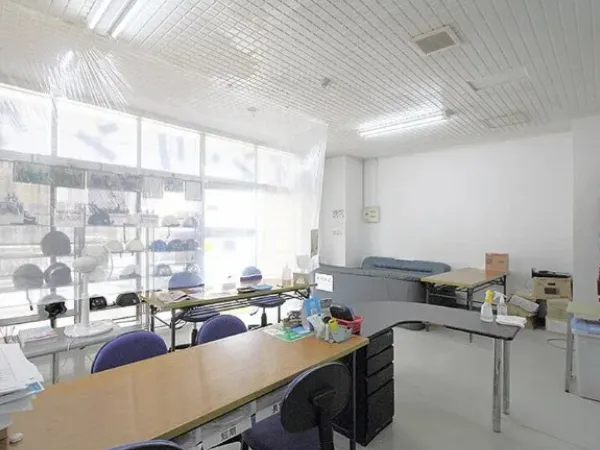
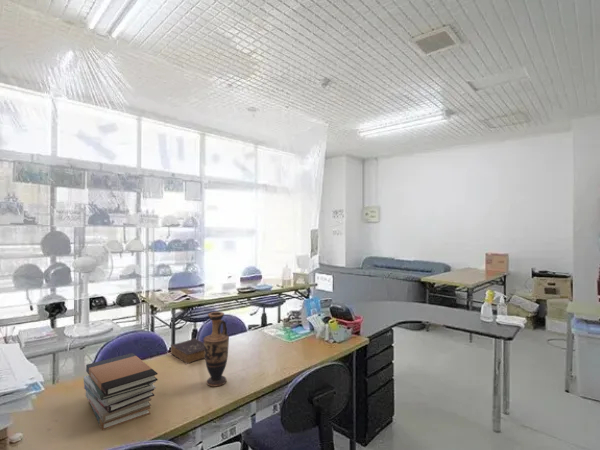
+ book stack (119, 387)
+ vase (216, 348)
+ book (191, 350)
